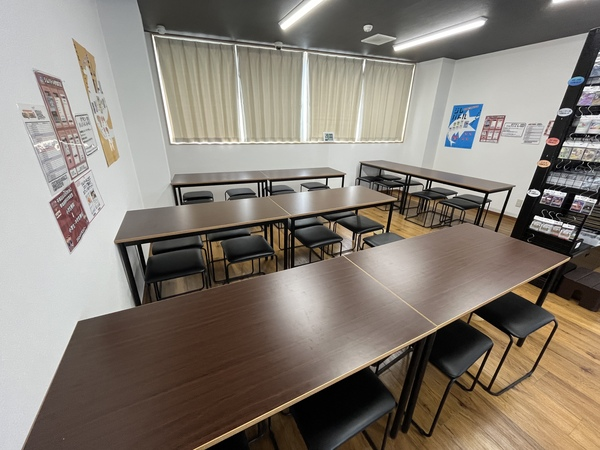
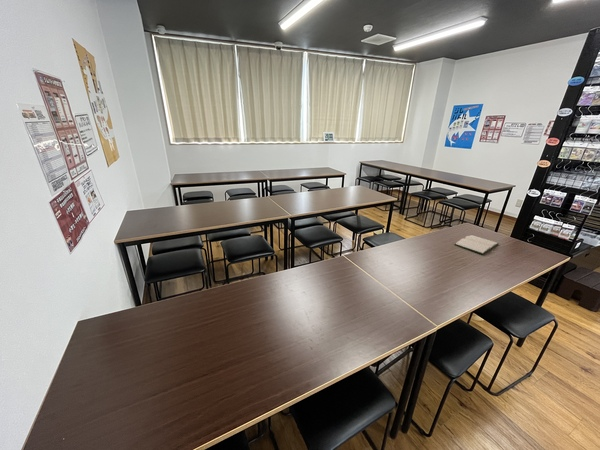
+ hardback book (477, 242)
